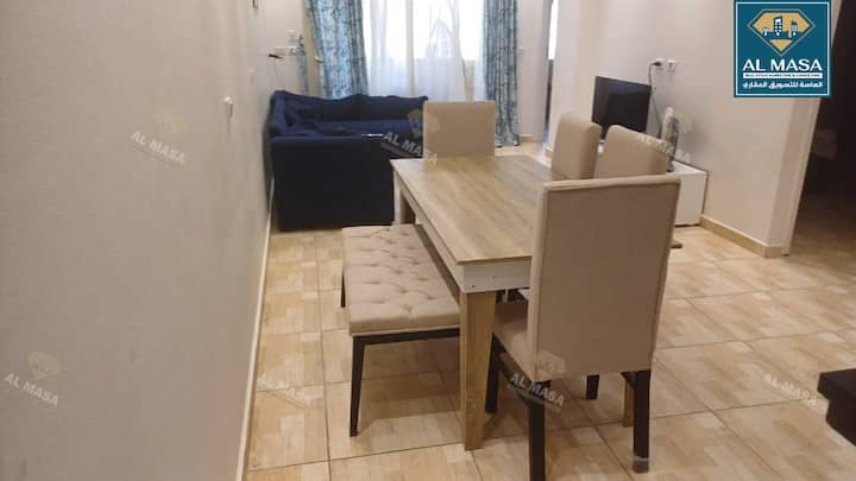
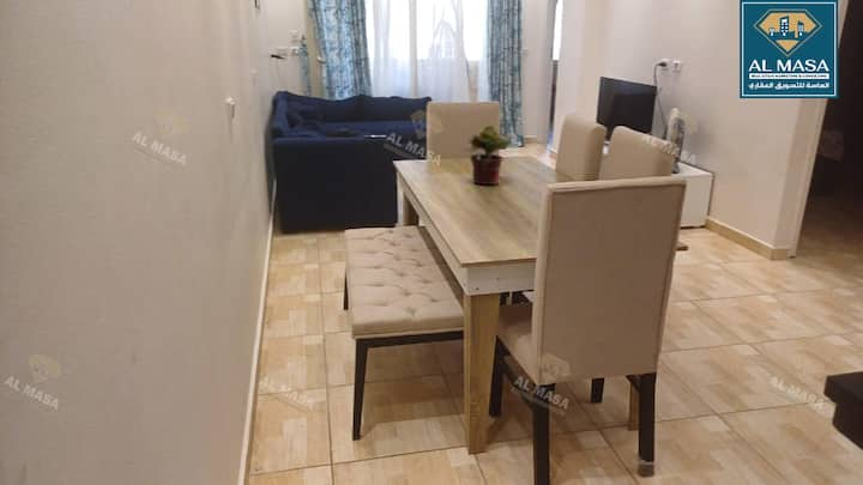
+ potted plant (488, 153)
